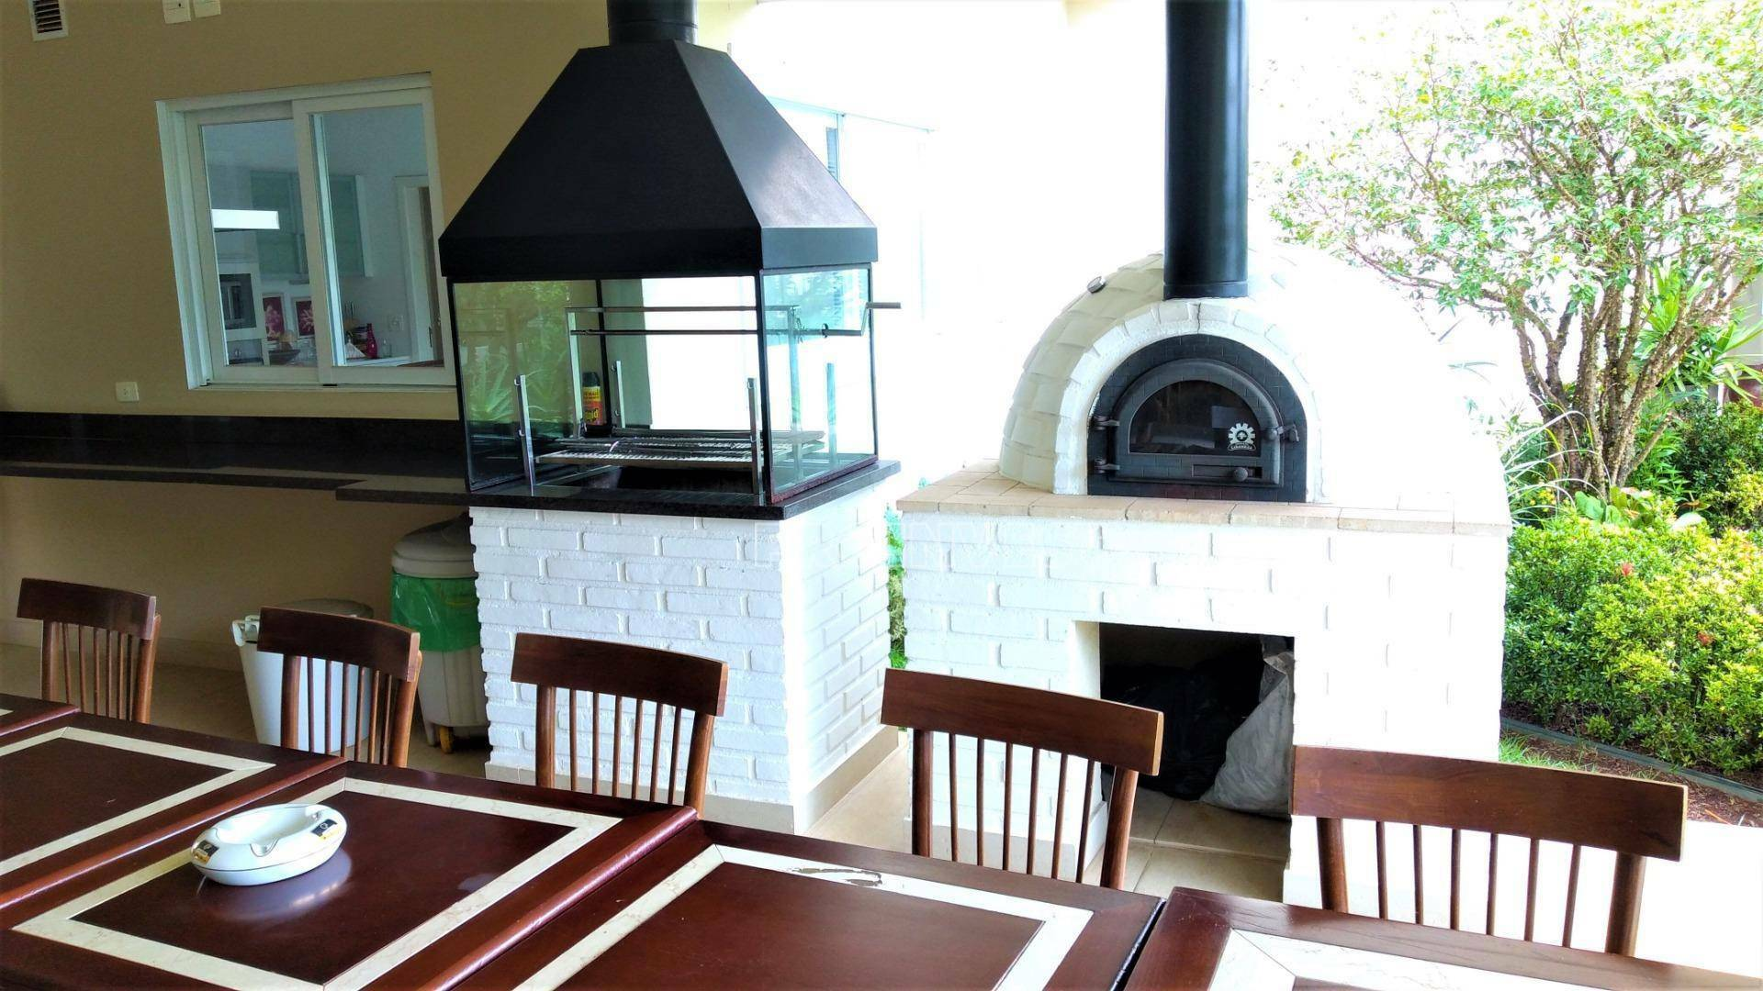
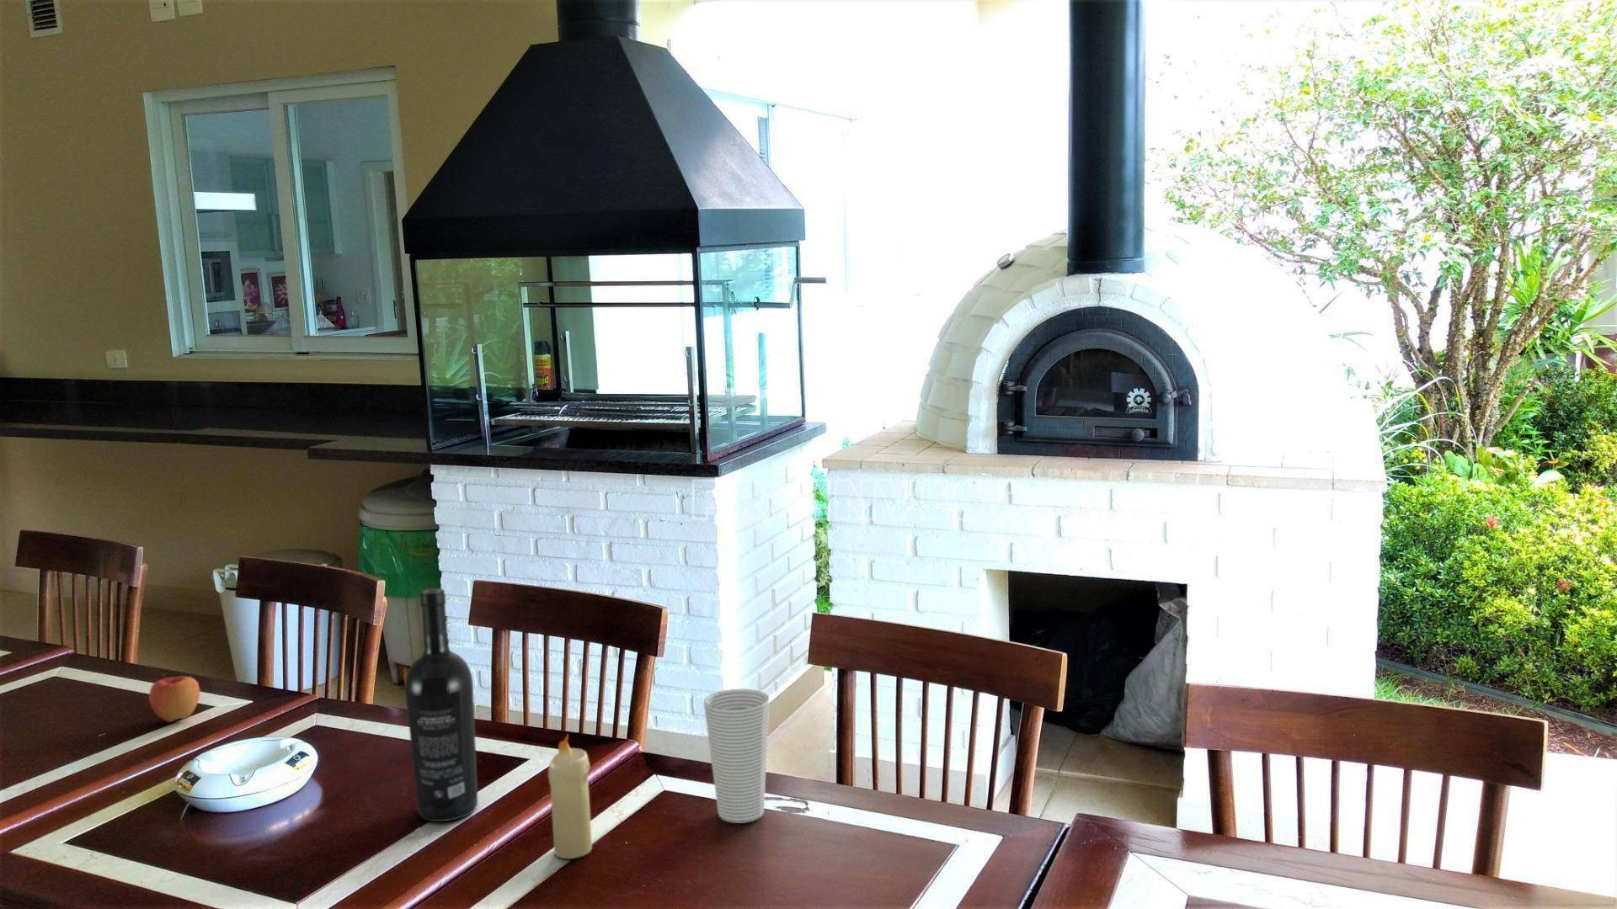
+ cup (739, 757)
+ wine bottle (441, 701)
+ candle (570, 792)
+ apple (174, 695)
